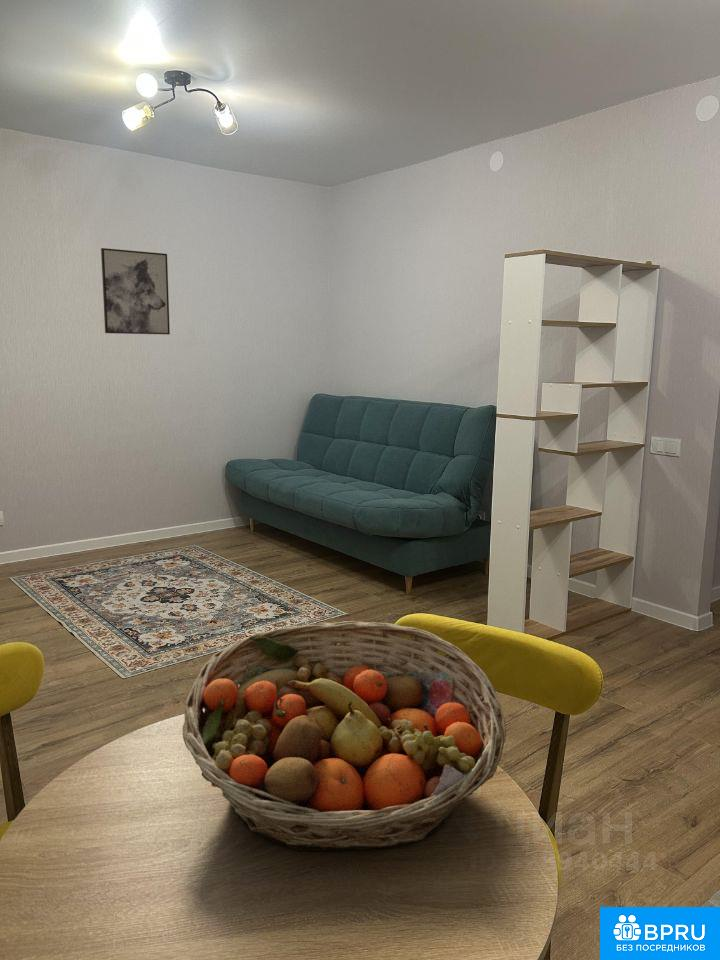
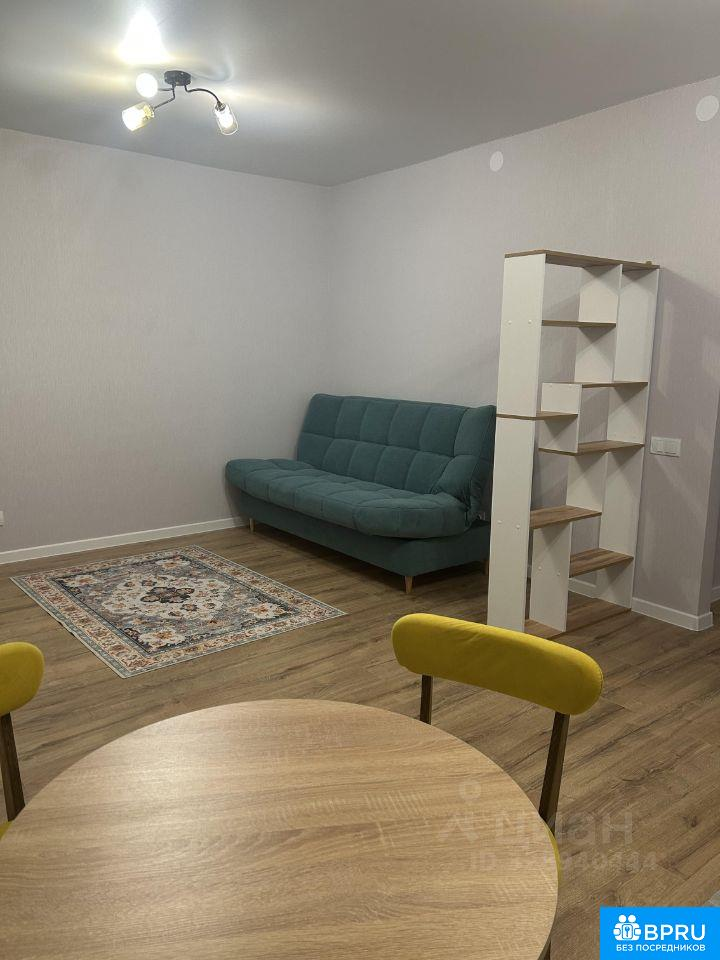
- wall art (136, 292)
- fruit basket (344, 727)
